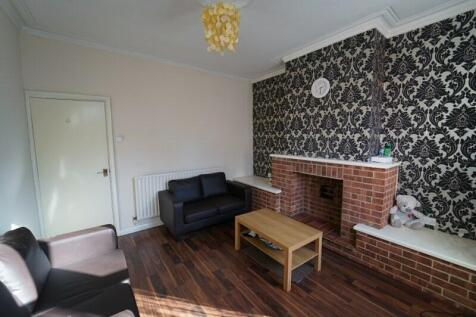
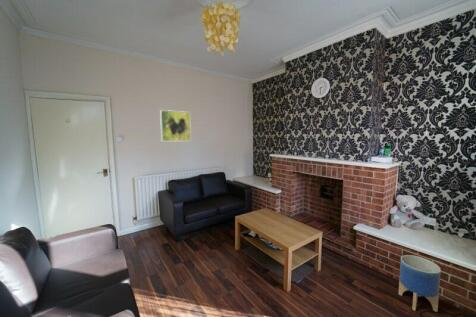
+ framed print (176, 126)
+ planter (418, 283)
